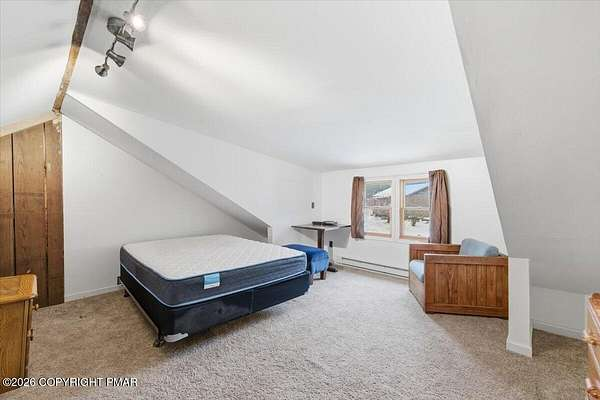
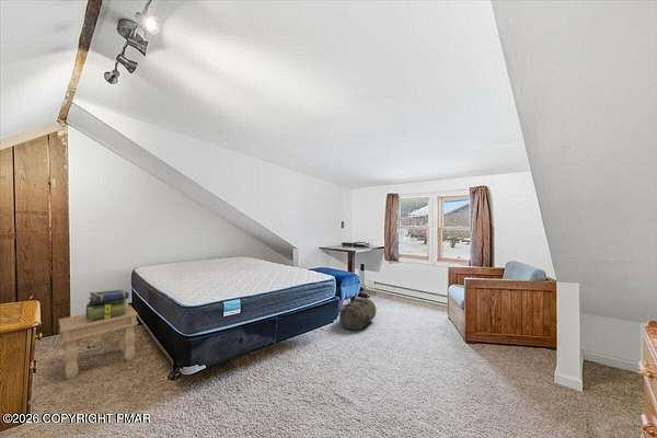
+ stack of books (107, 302)
+ side table (100, 333)
+ backpack (357, 311)
